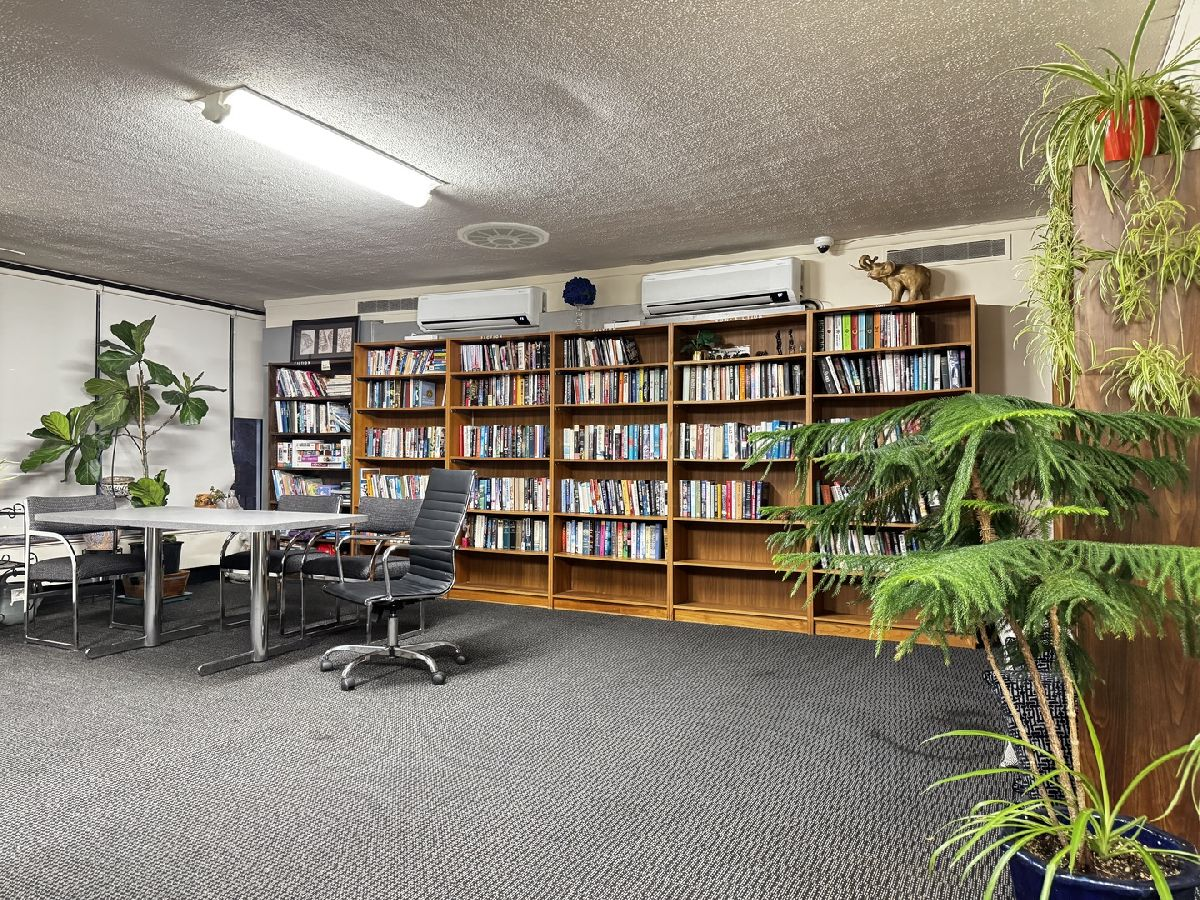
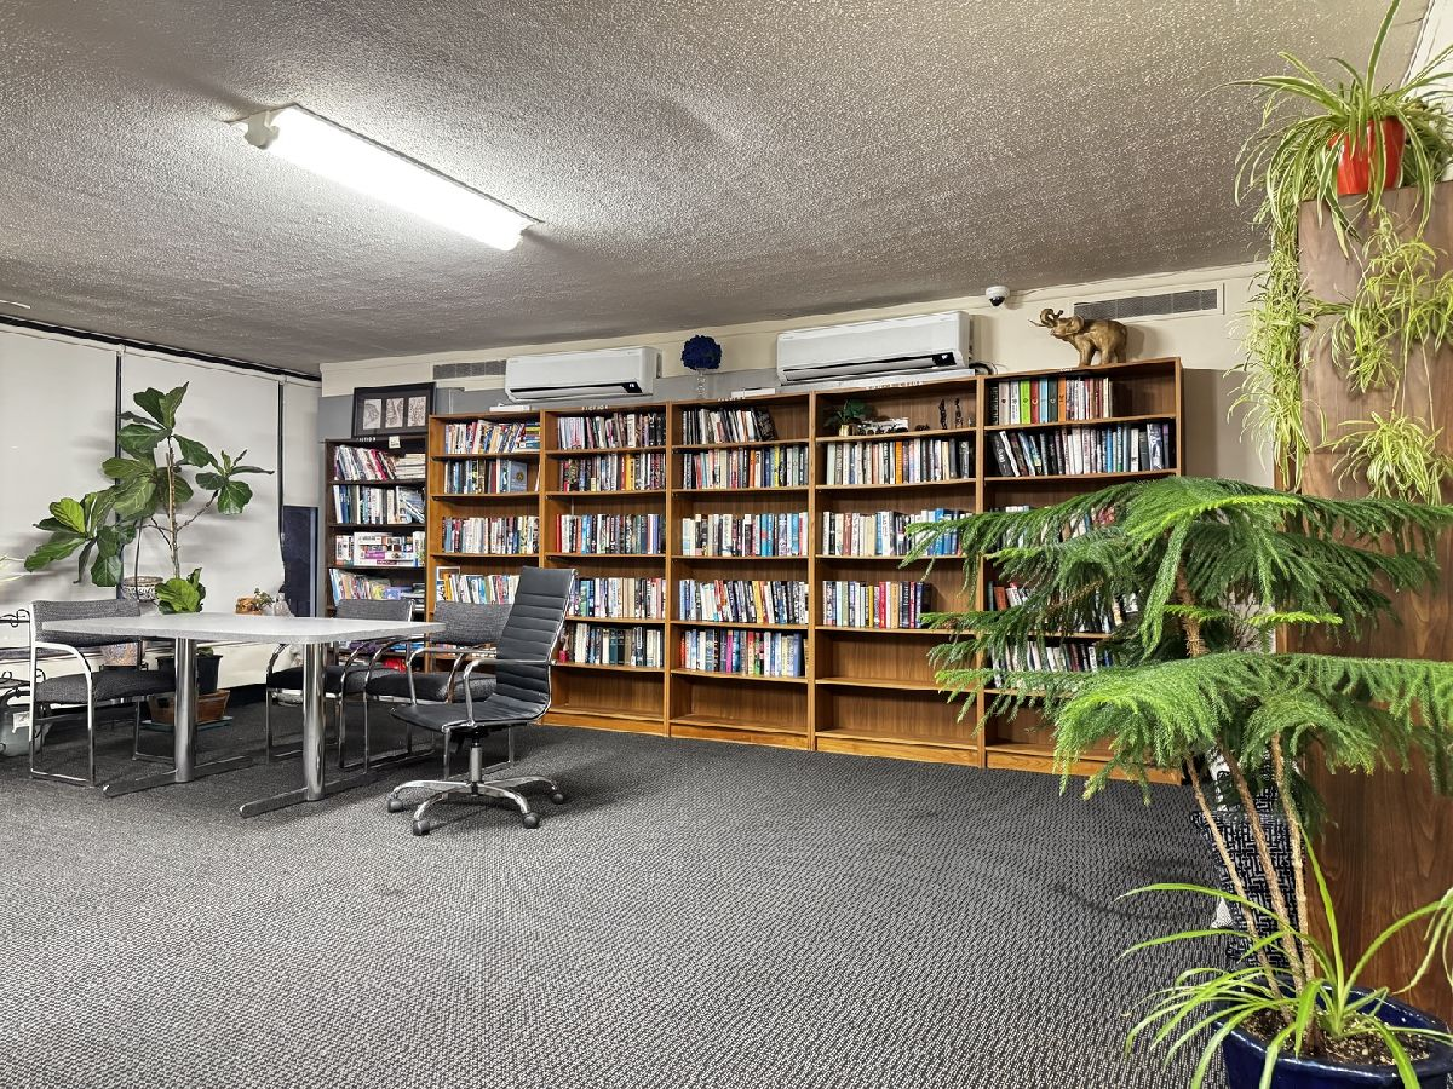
- ceiling vent (503, 238)
